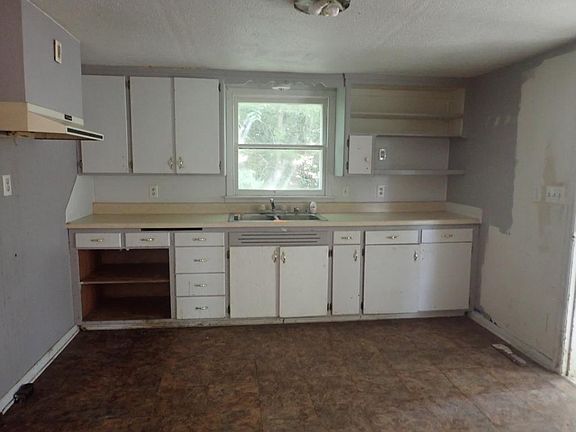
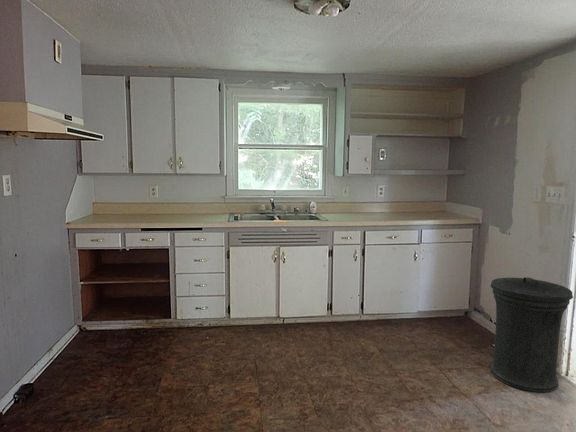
+ trash can (526, 328)
